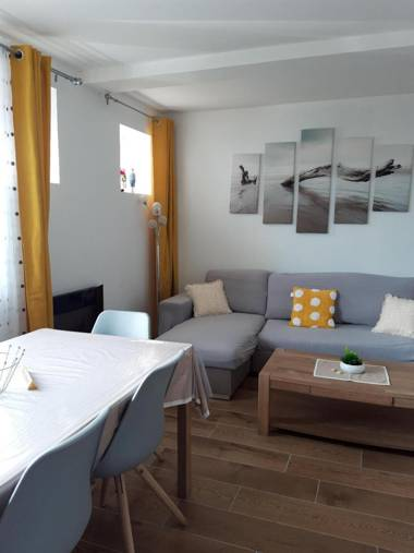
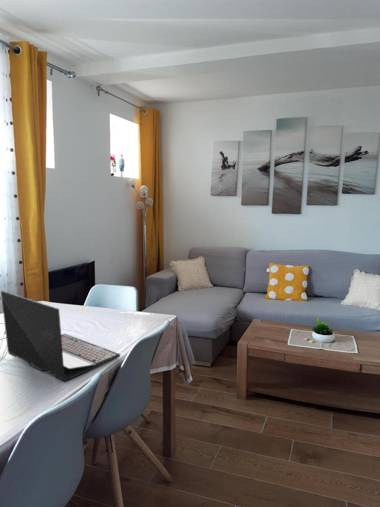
+ laptop (60, 326)
